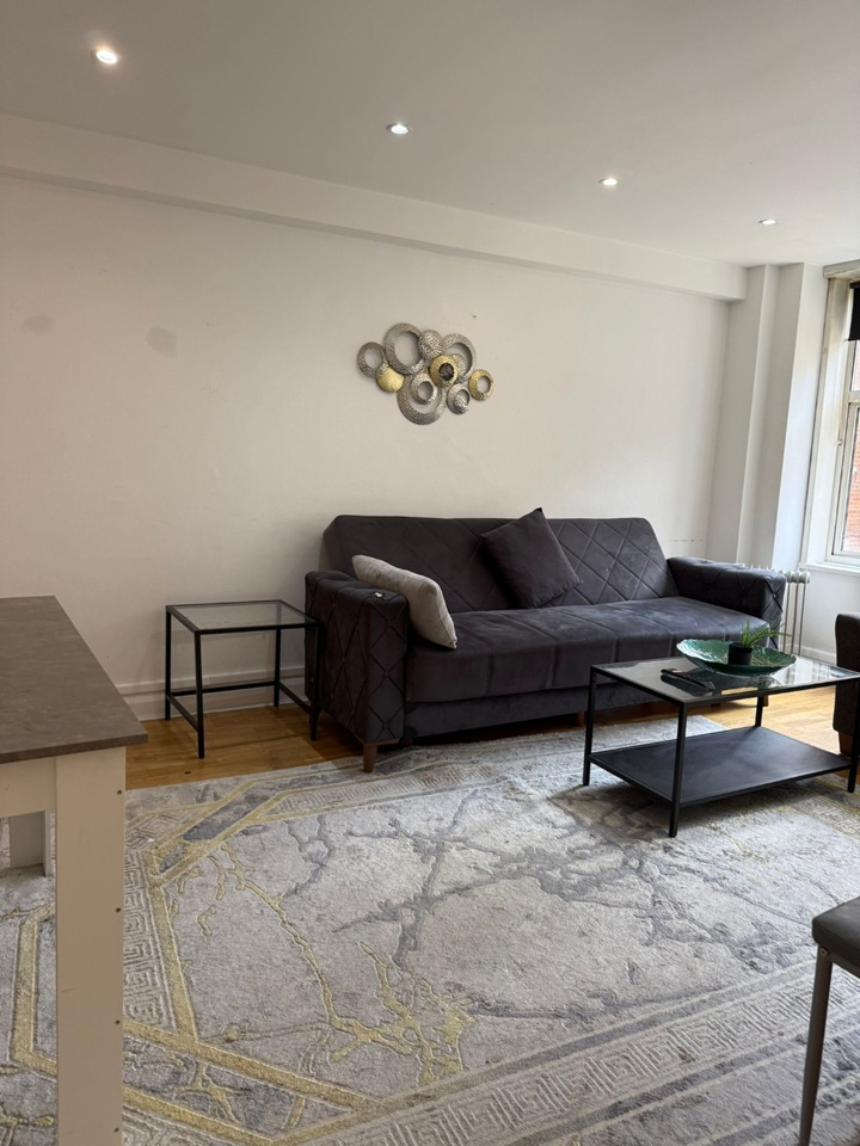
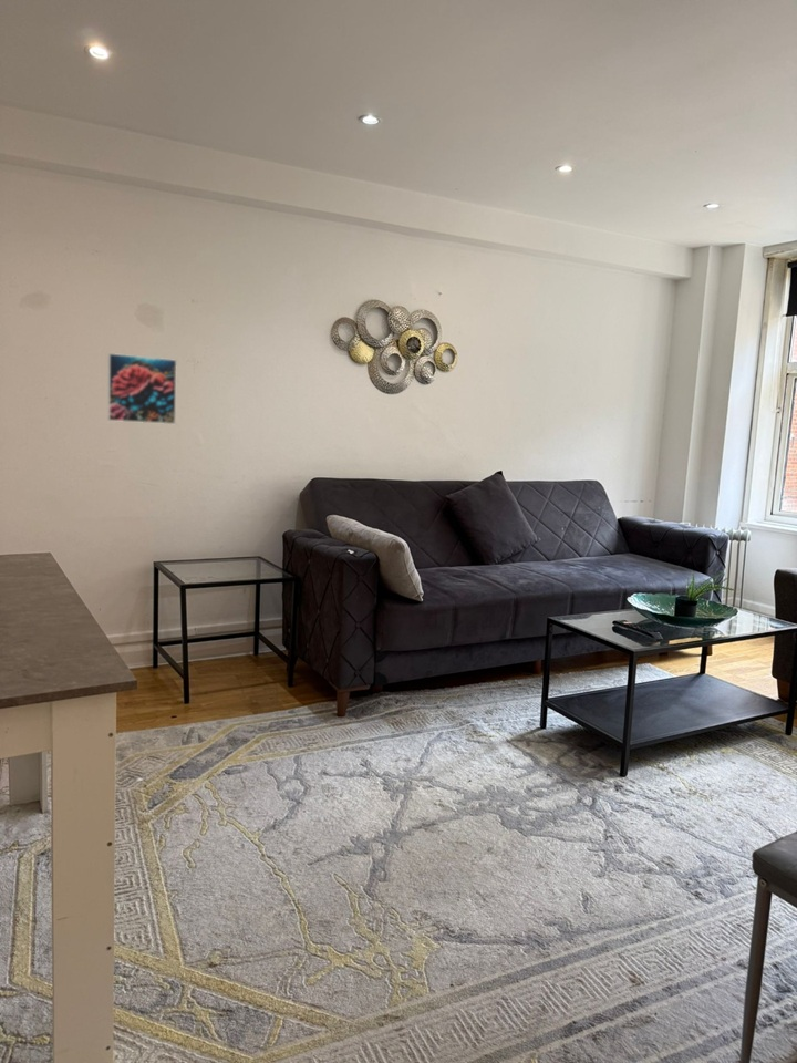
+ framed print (142, 389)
